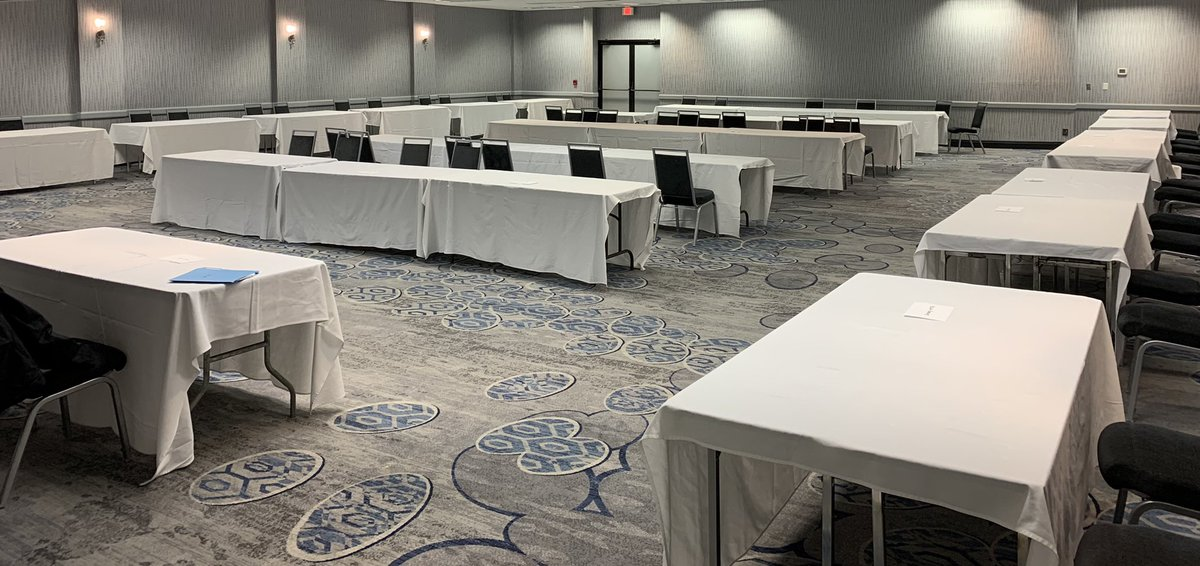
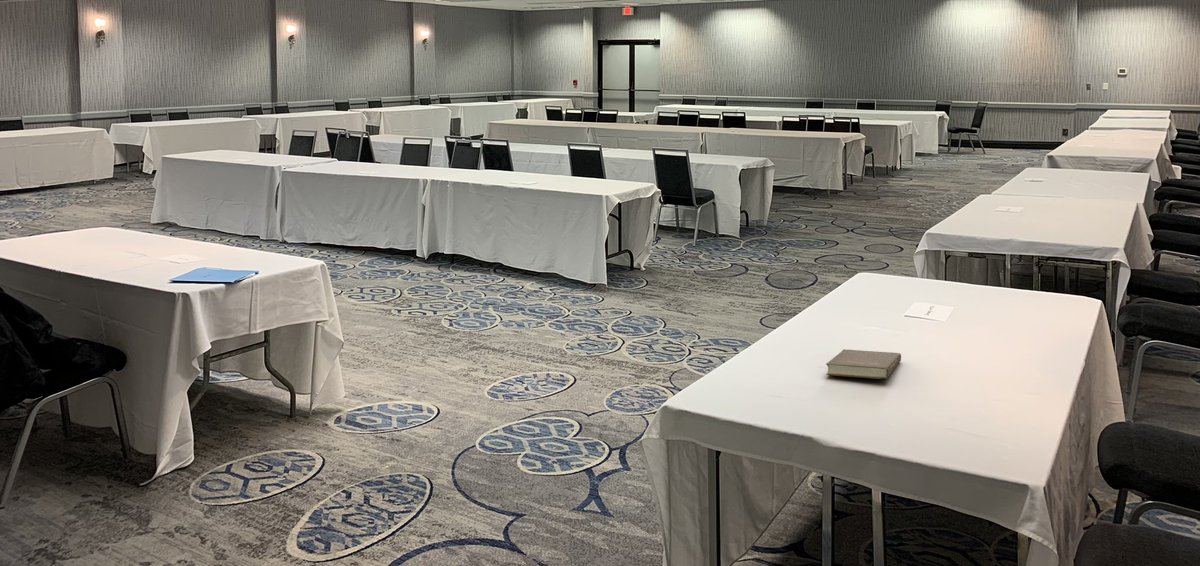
+ book (864, 363)
